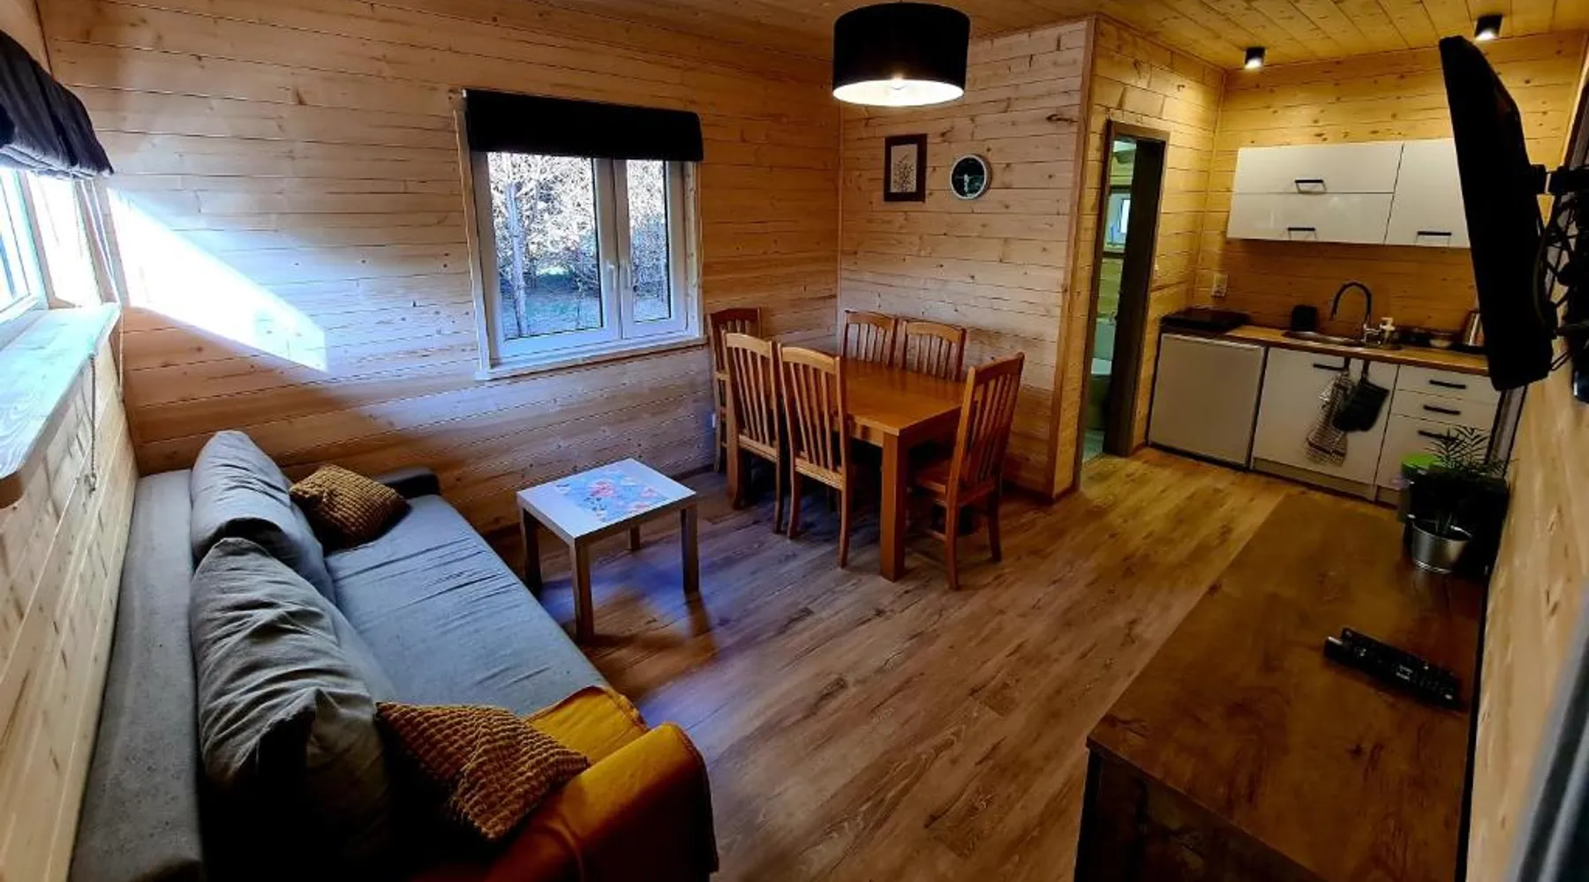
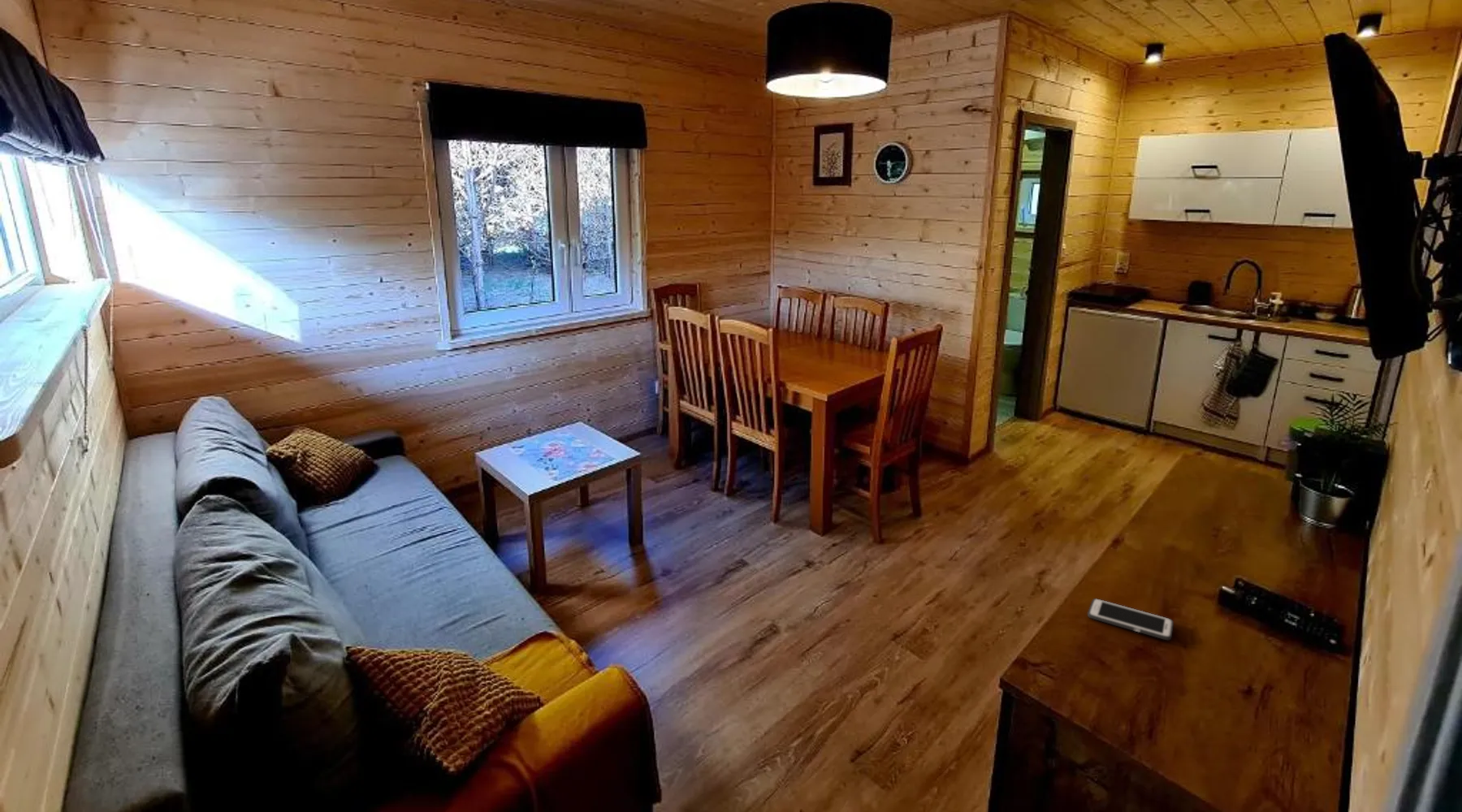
+ cell phone (1130, 619)
